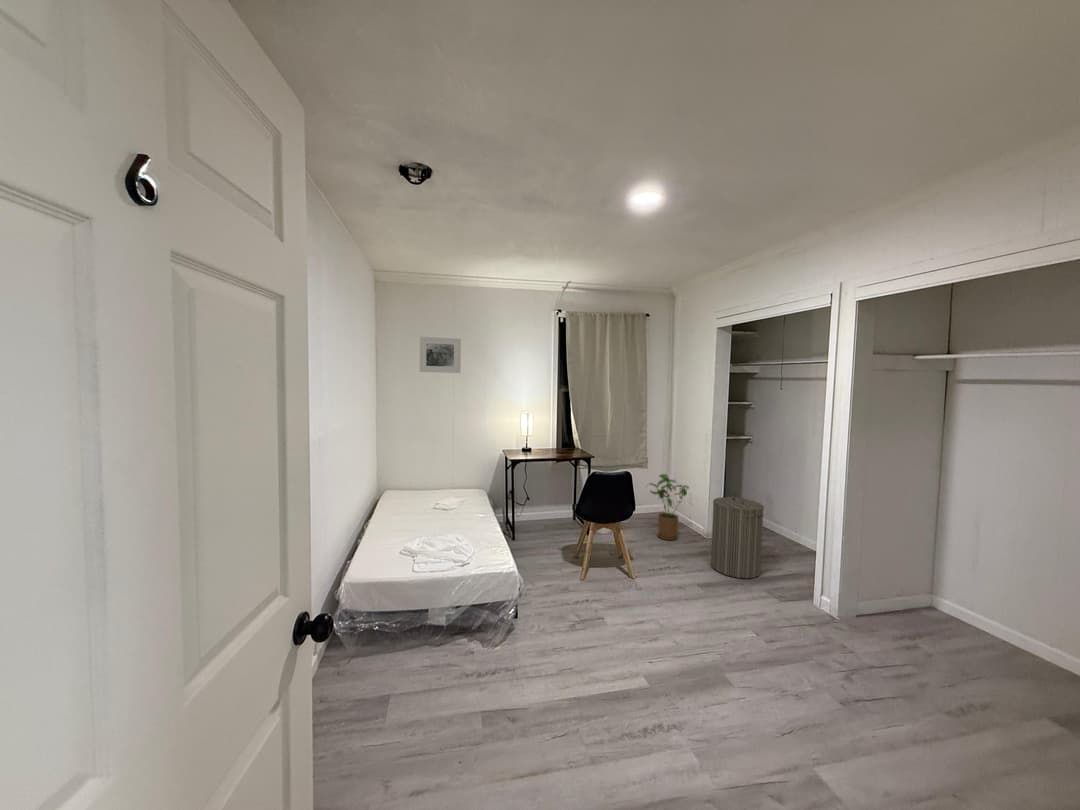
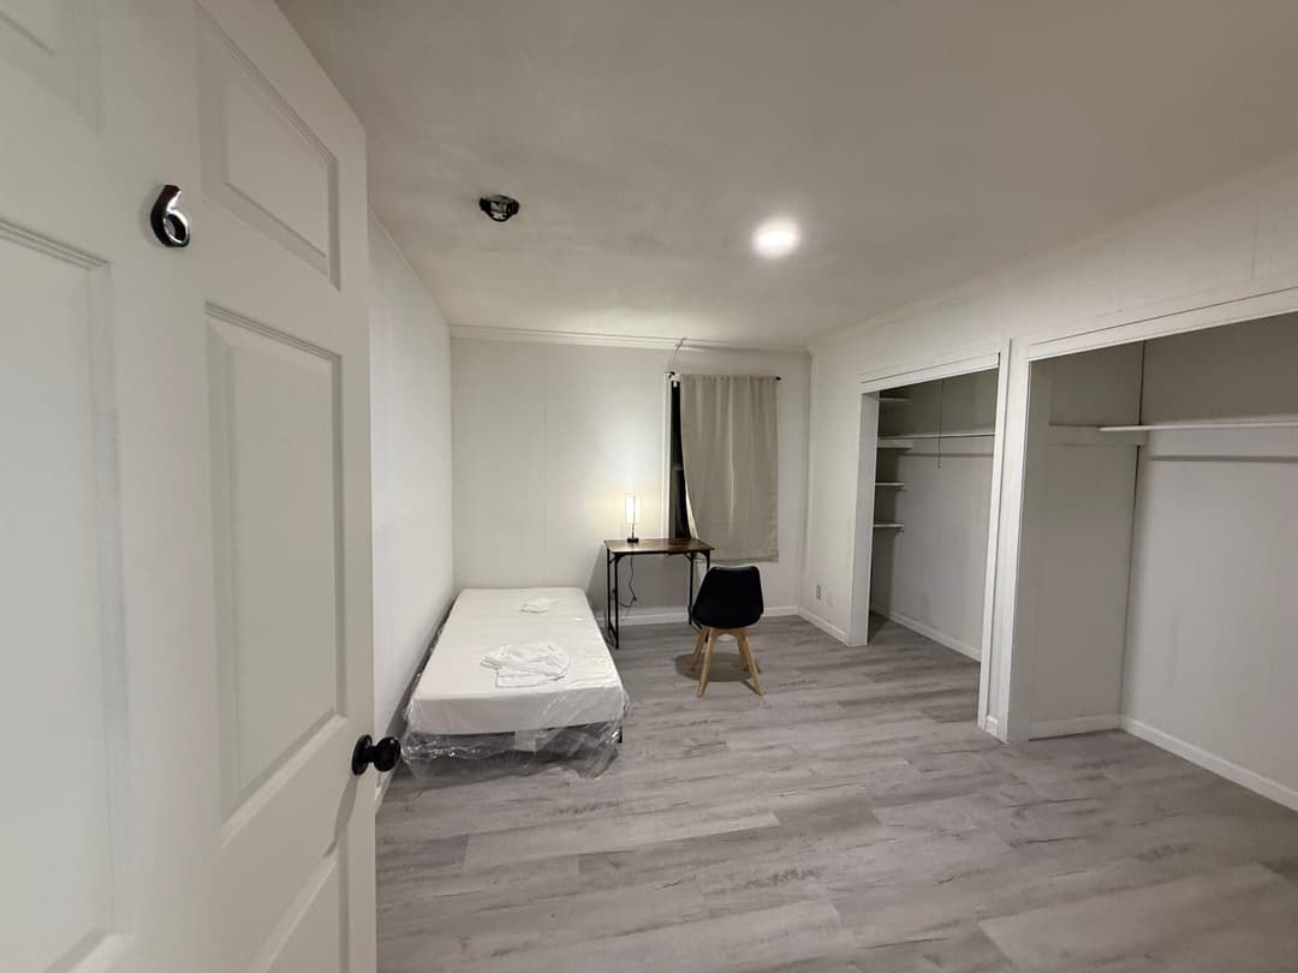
- laundry hamper (736, 530)
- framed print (440, 355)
- house plant (665, 506)
